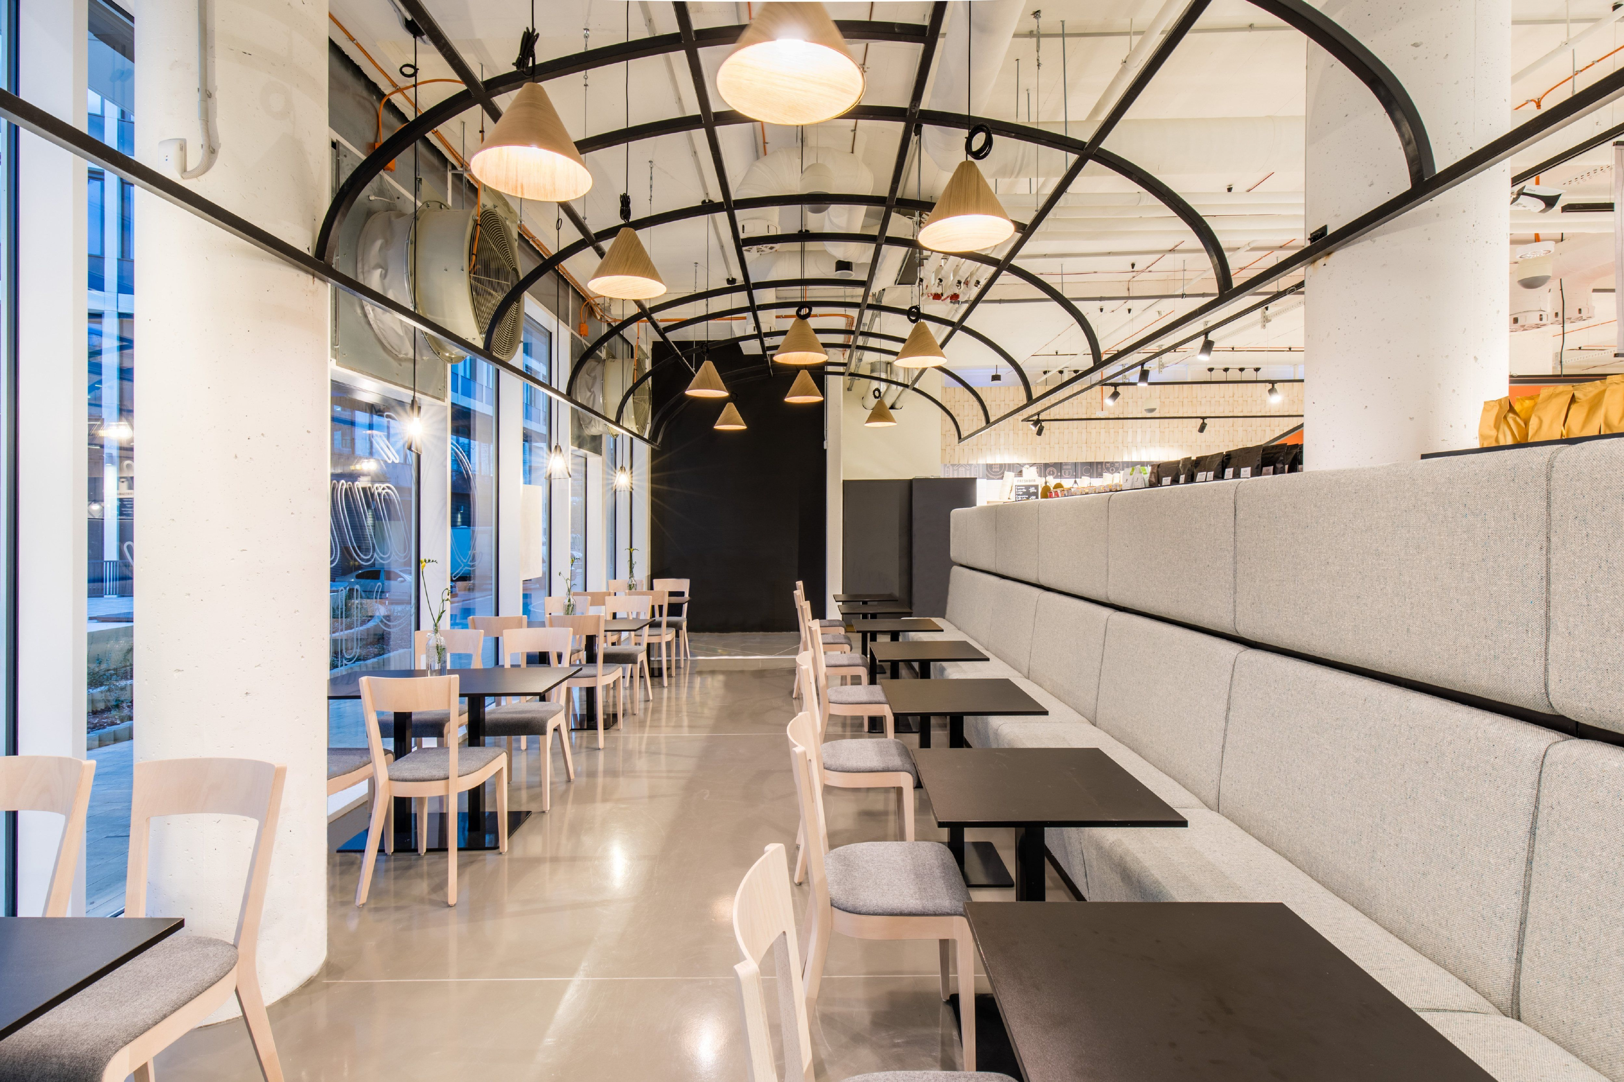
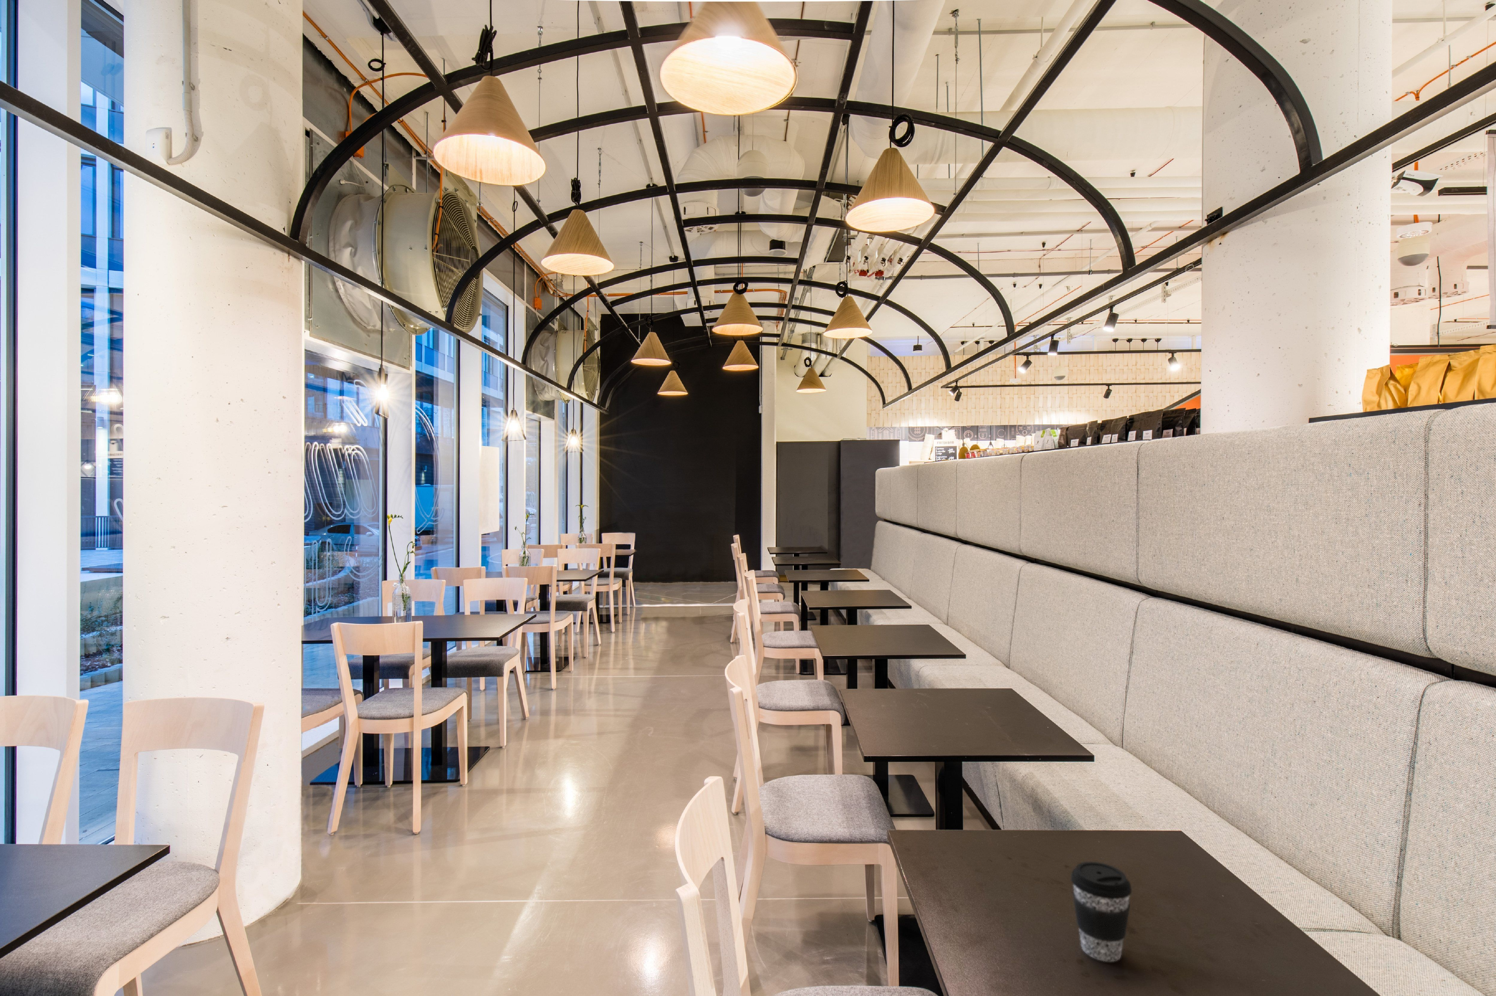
+ coffee cup (1100, 912)
